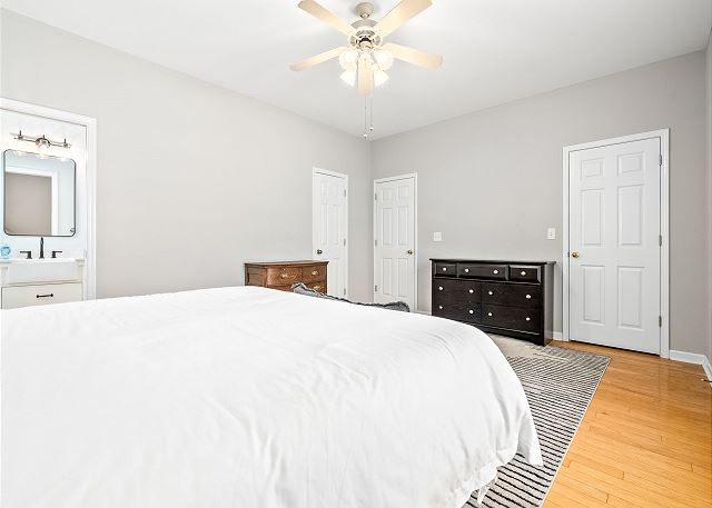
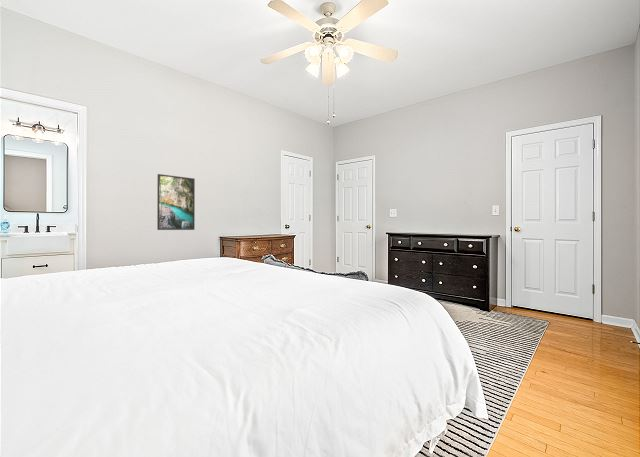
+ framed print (176, 203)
